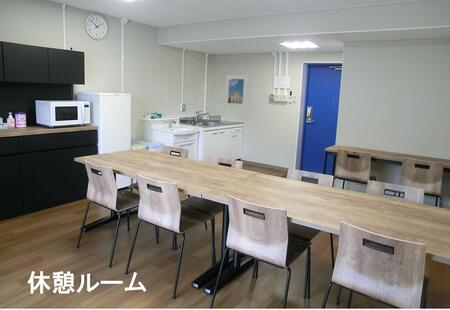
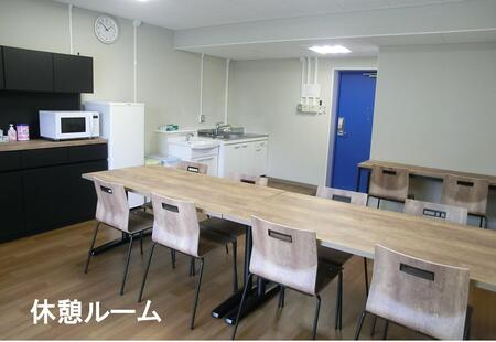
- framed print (235, 91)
